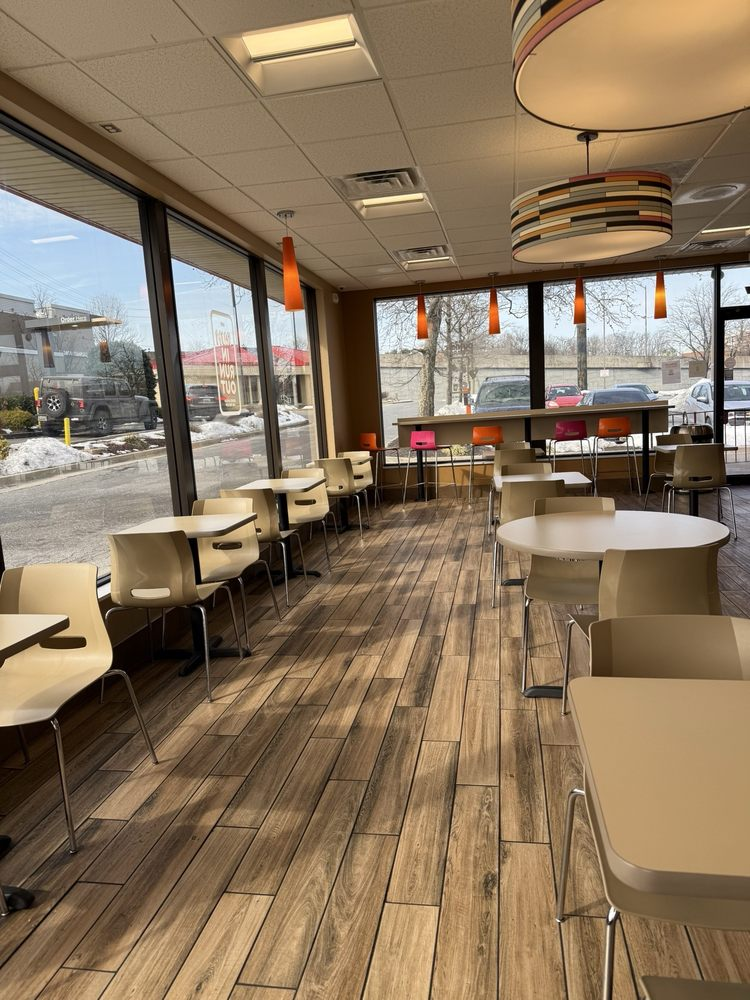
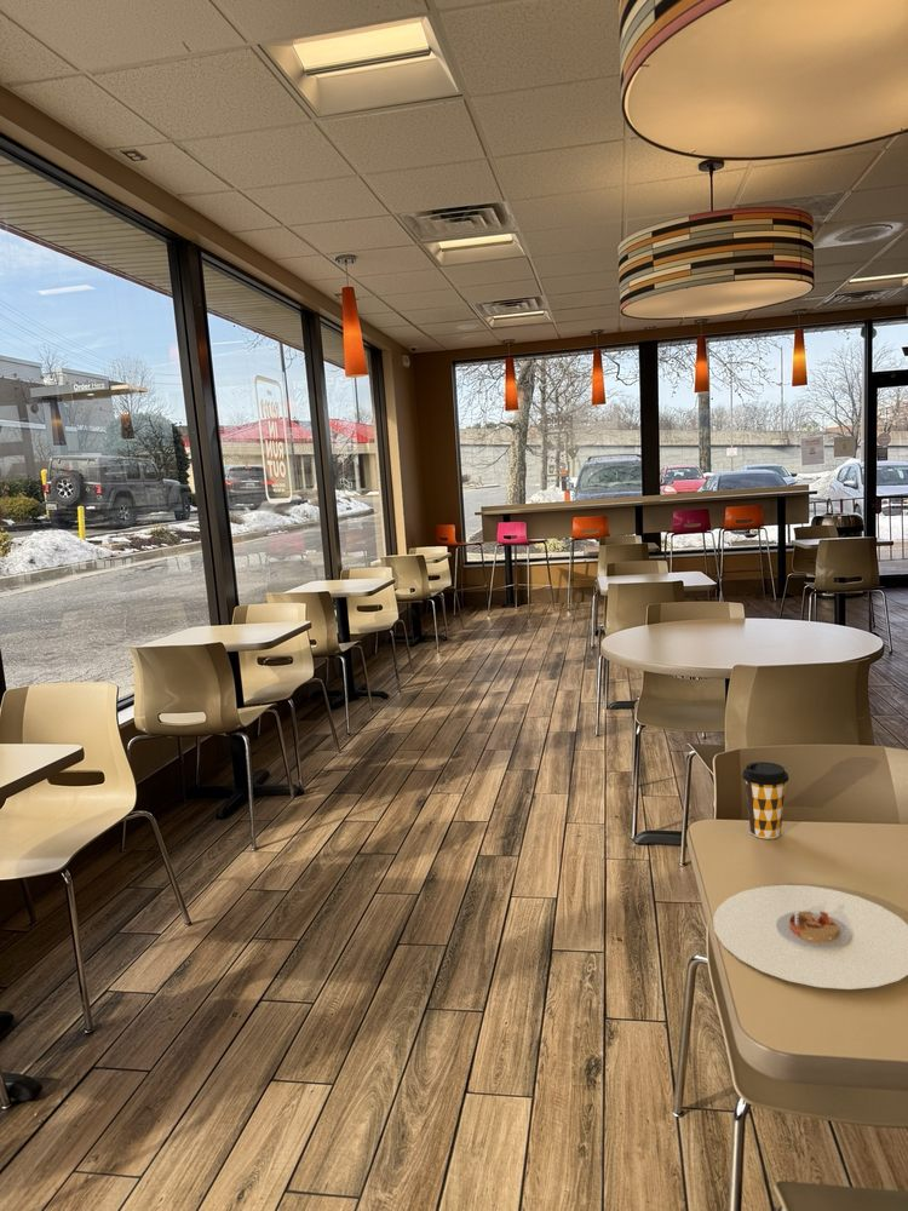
+ plate (812, 923)
+ coffee cup (765, 800)
